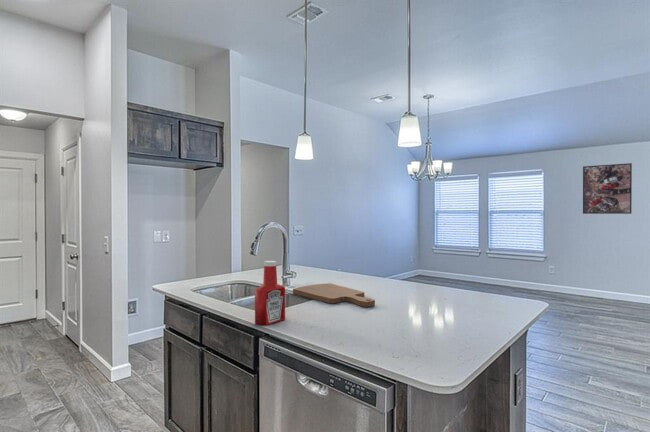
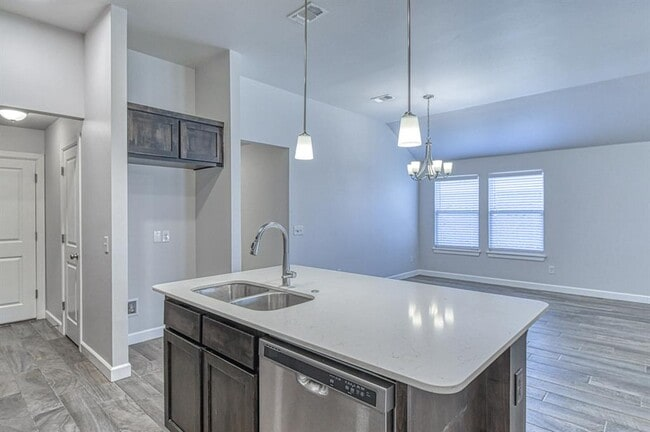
- soap bottle (270, 291)
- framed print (606, 189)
- cutting board (332, 293)
